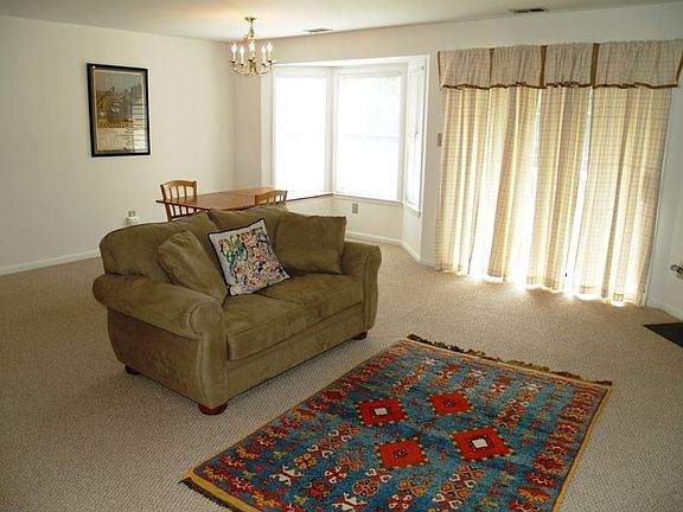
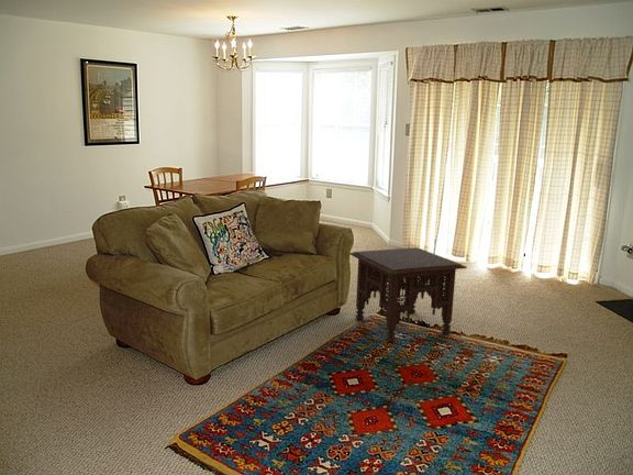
+ side table (402, 291)
